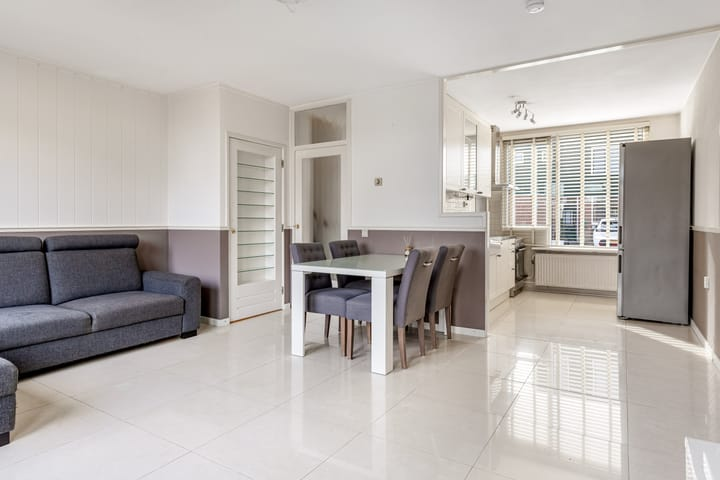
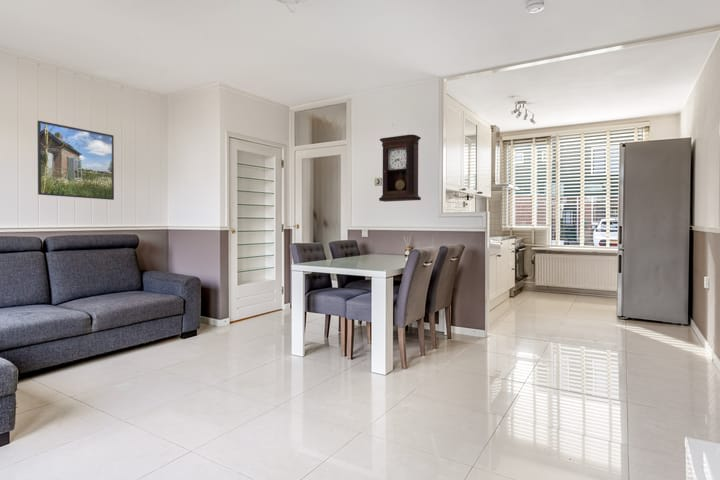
+ pendulum clock (398, 169)
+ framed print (78, 163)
